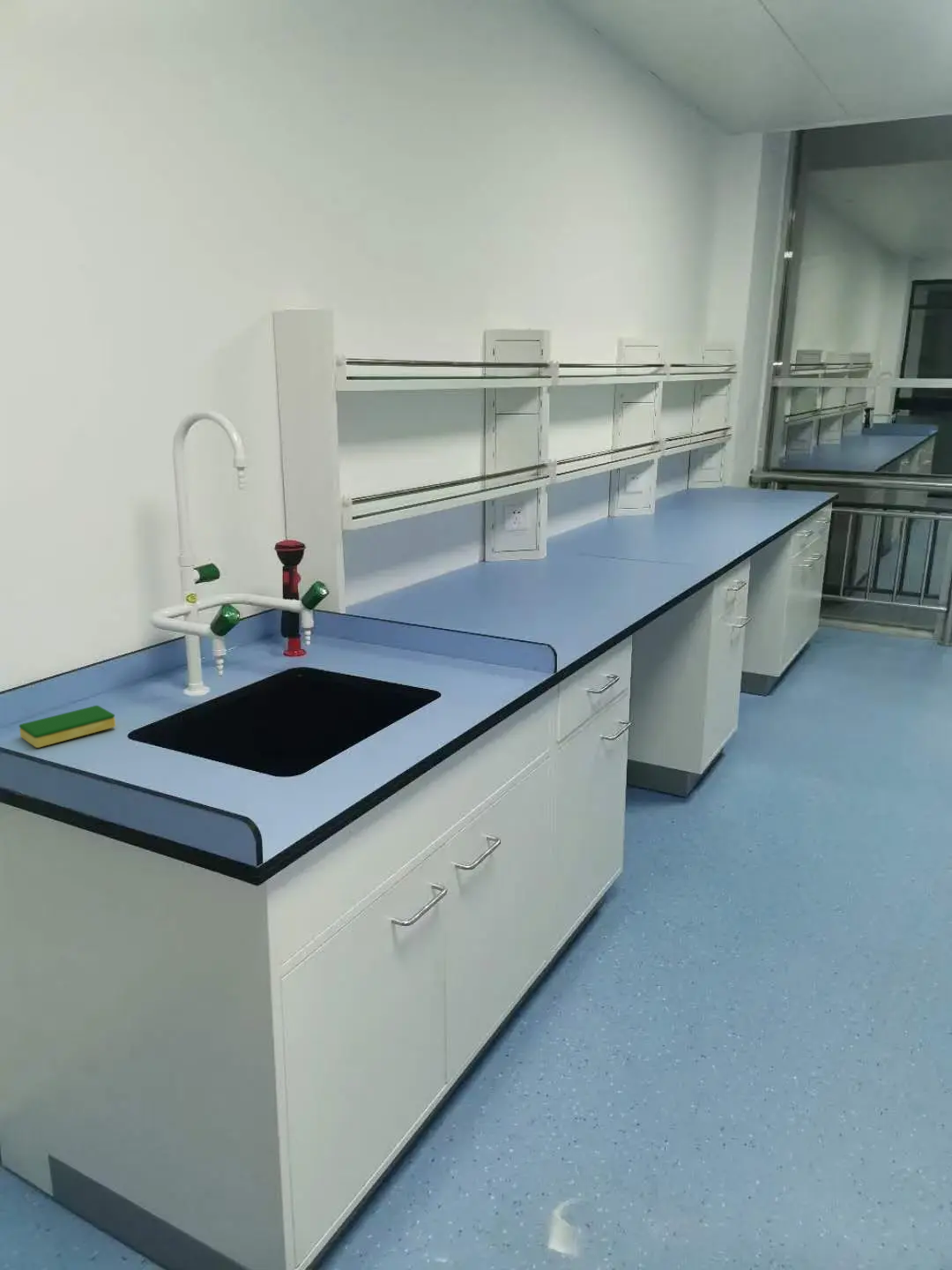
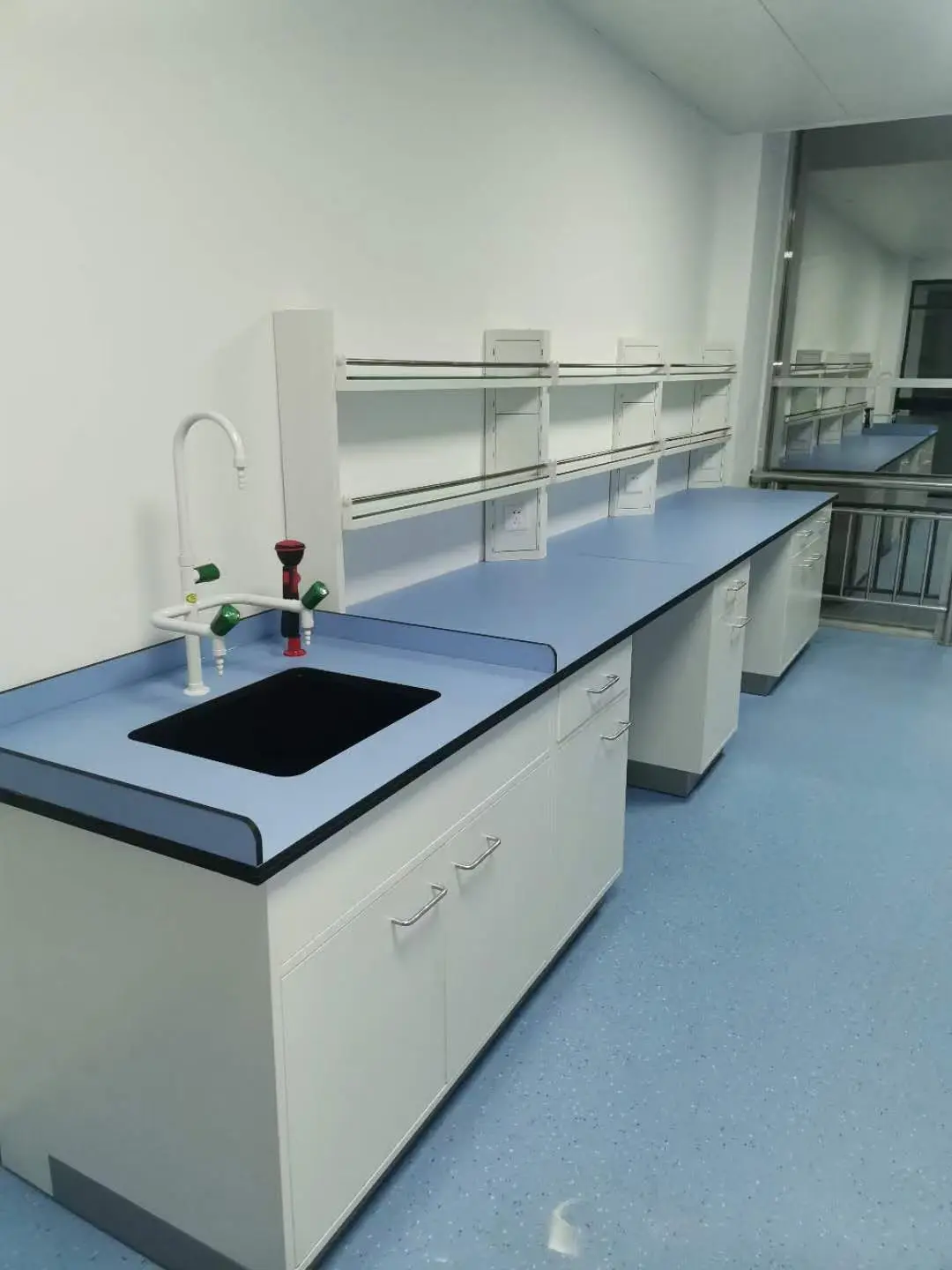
- dish sponge (68, 725)
